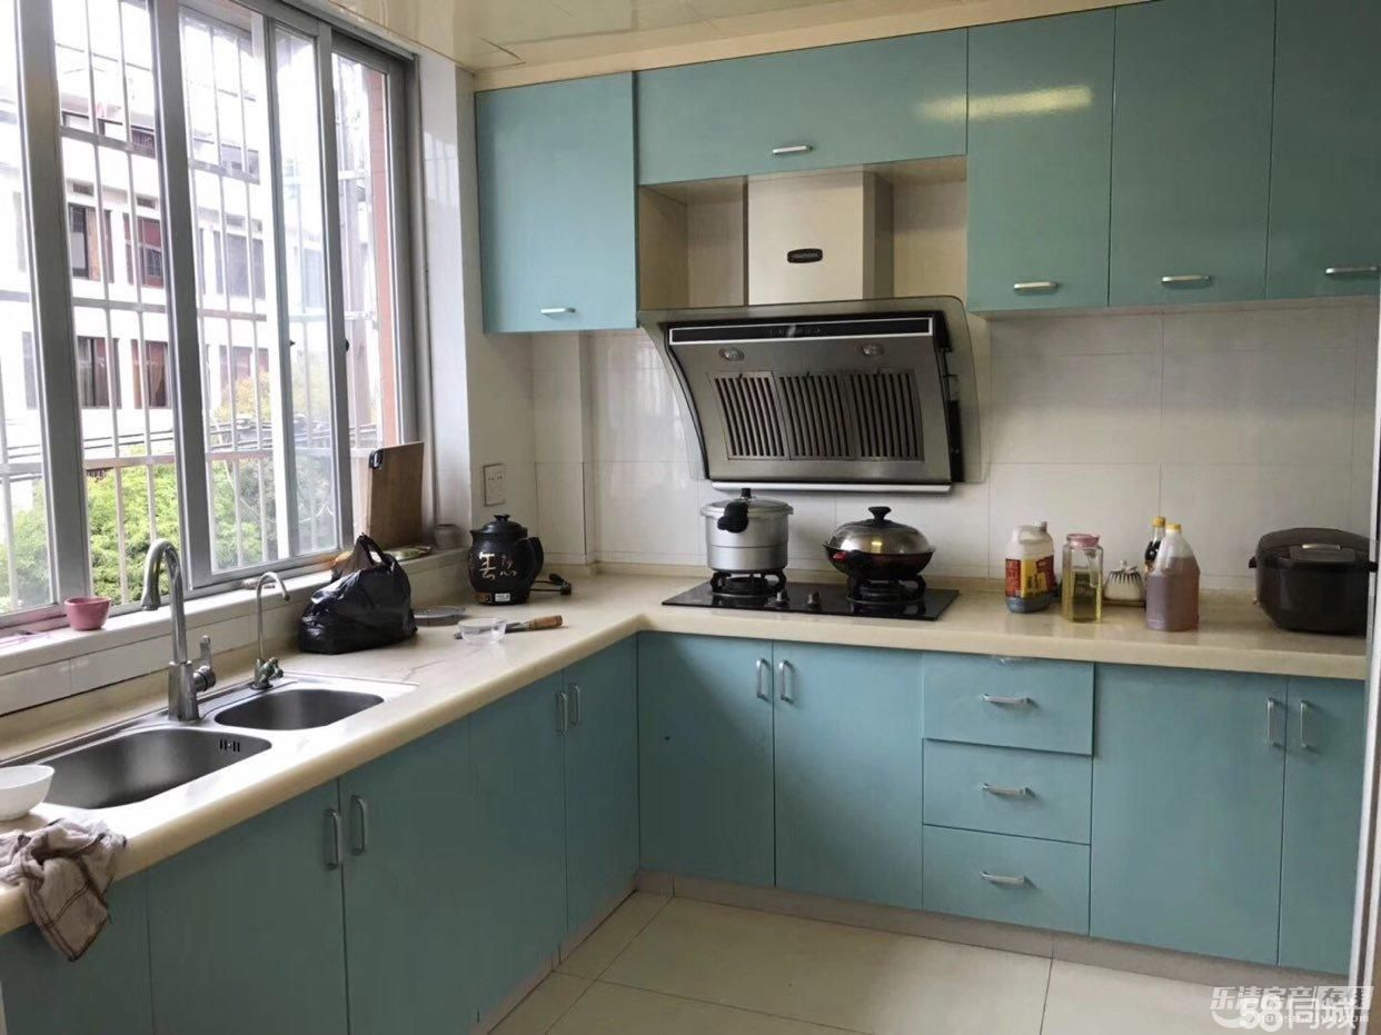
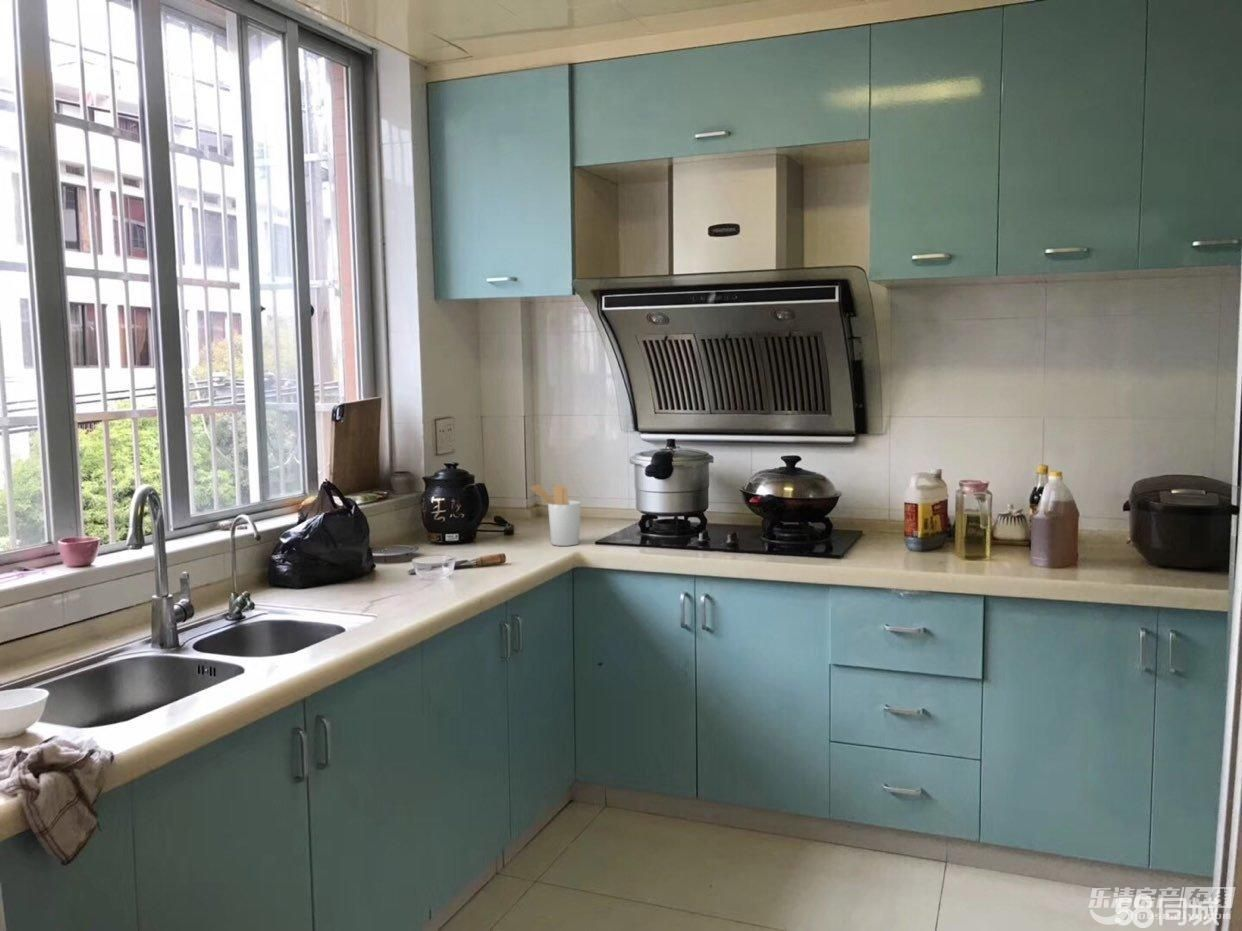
+ utensil holder (555, 513)
